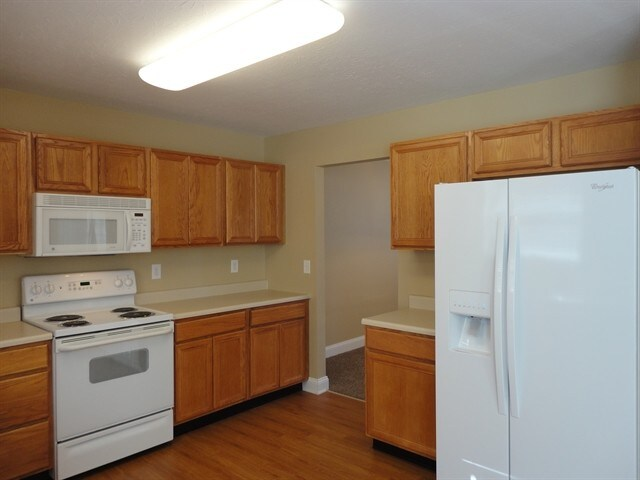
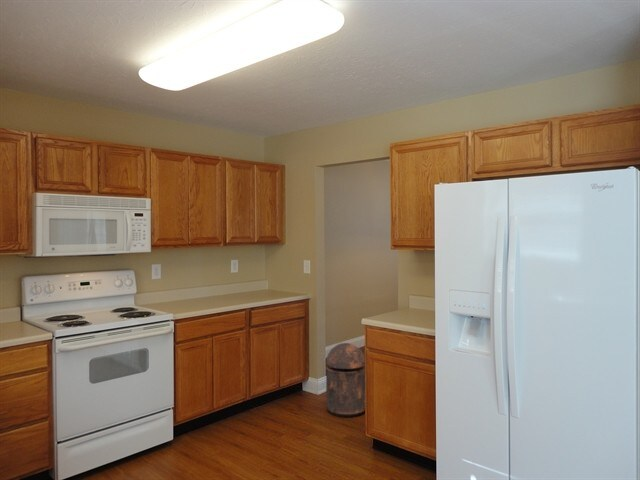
+ trash can (346, 376)
